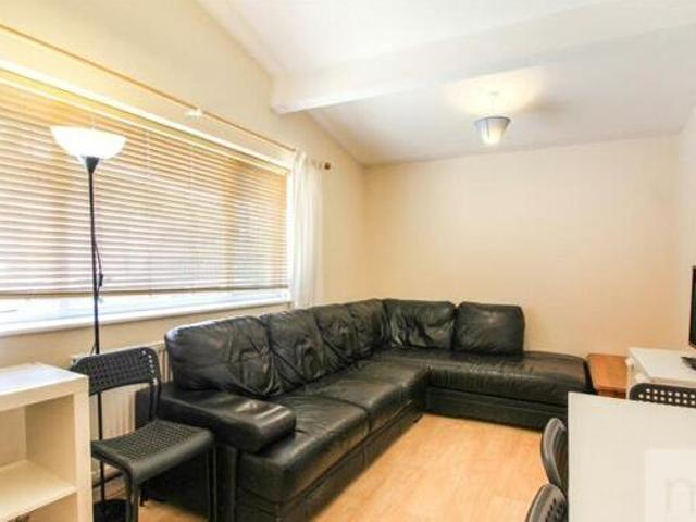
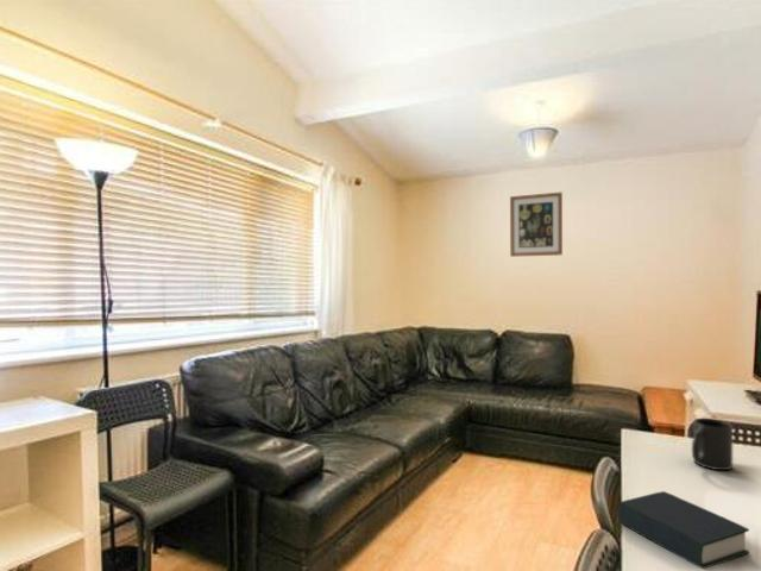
+ wall art (535, 225)
+ mug (709, 445)
+ book (679, 525)
